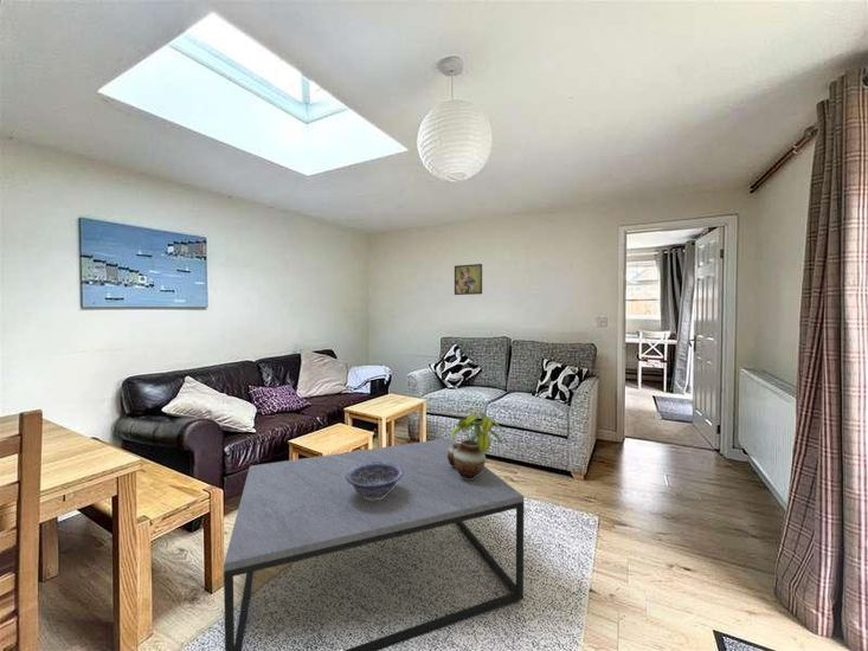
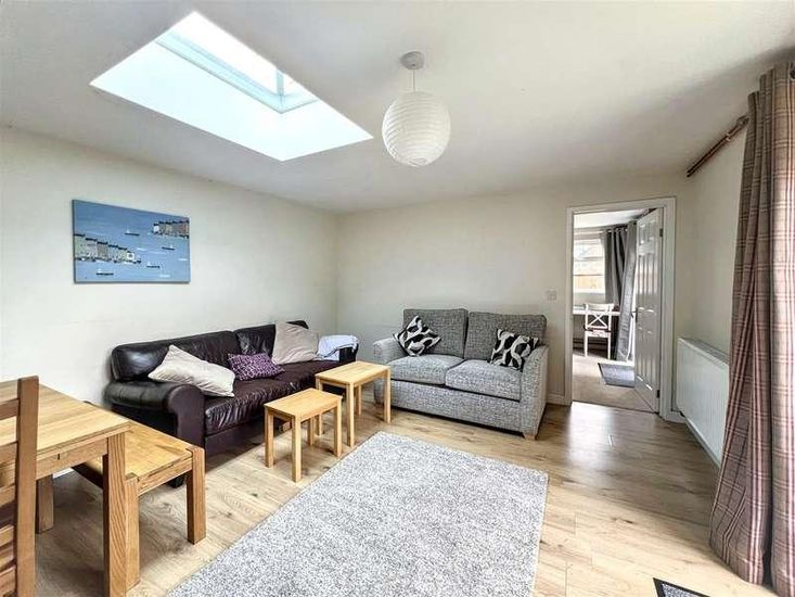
- decorative bowl (374, 483)
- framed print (468, 279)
- coffee table (374, 526)
- potted plant (474, 440)
